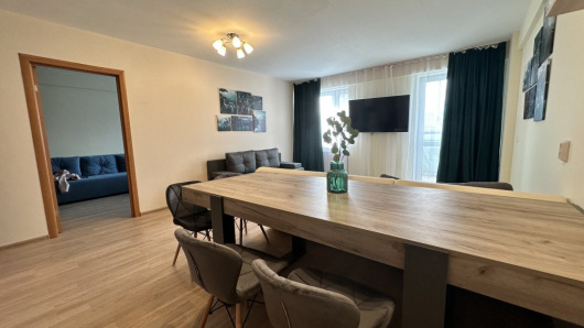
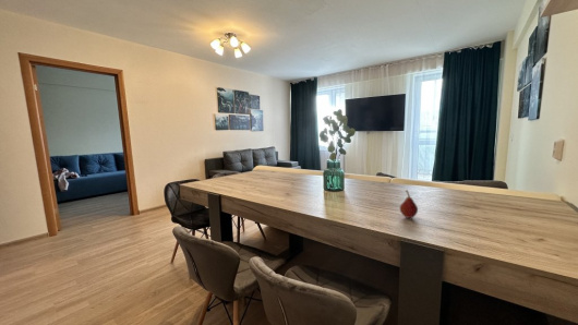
+ fruit (408, 203)
